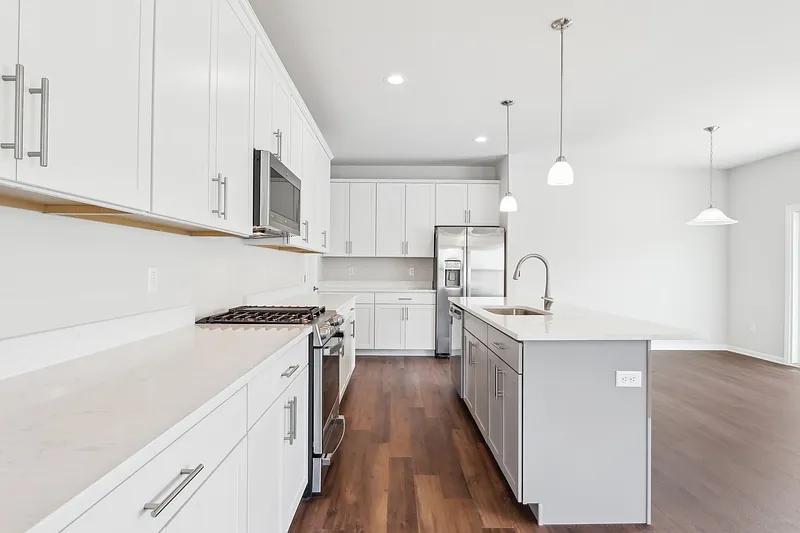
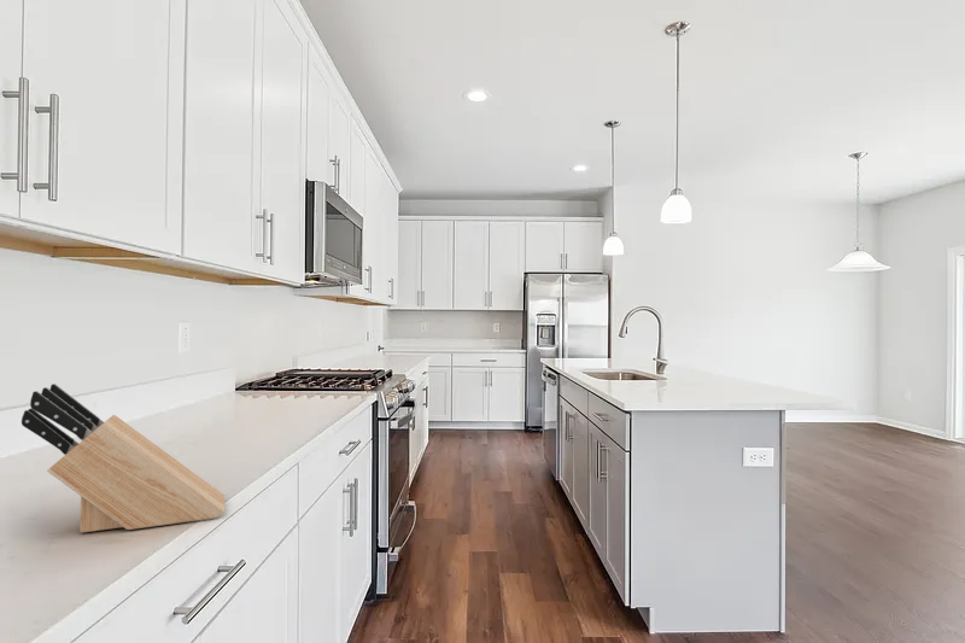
+ knife block (130, 451)
